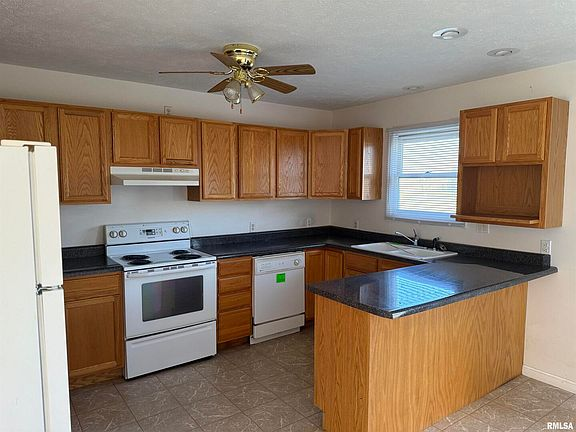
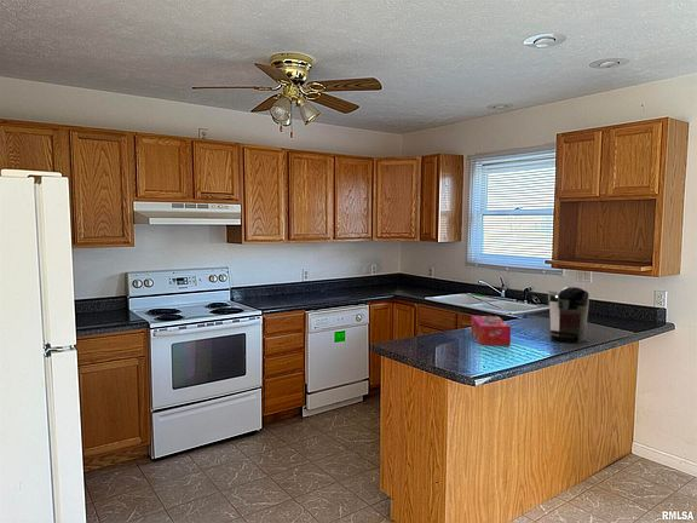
+ coffee maker (560, 311)
+ tissue box (489, 329)
